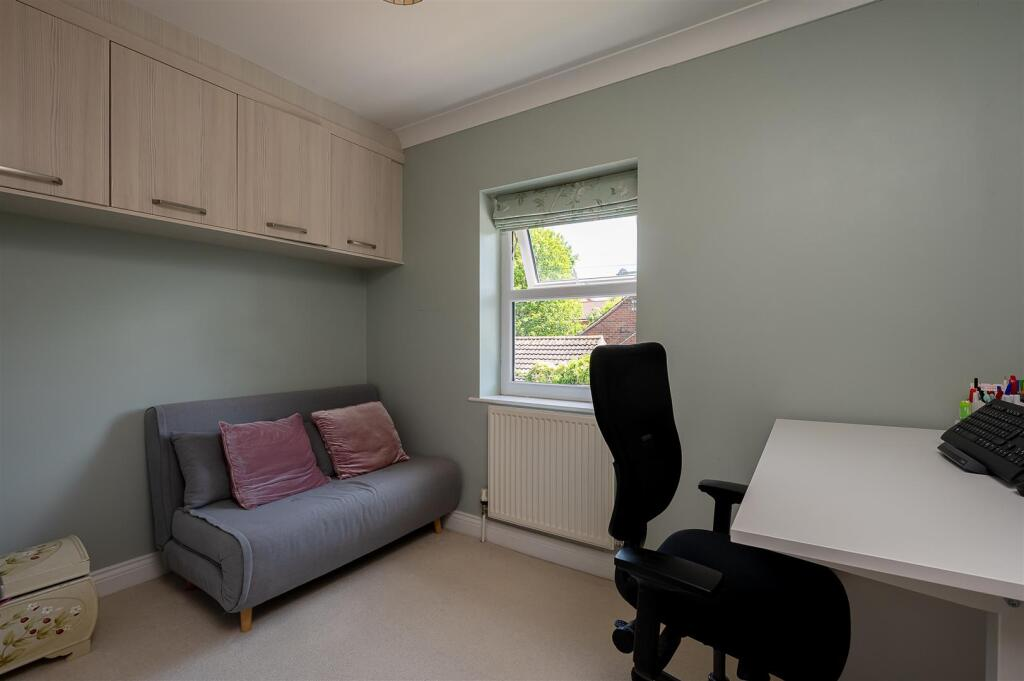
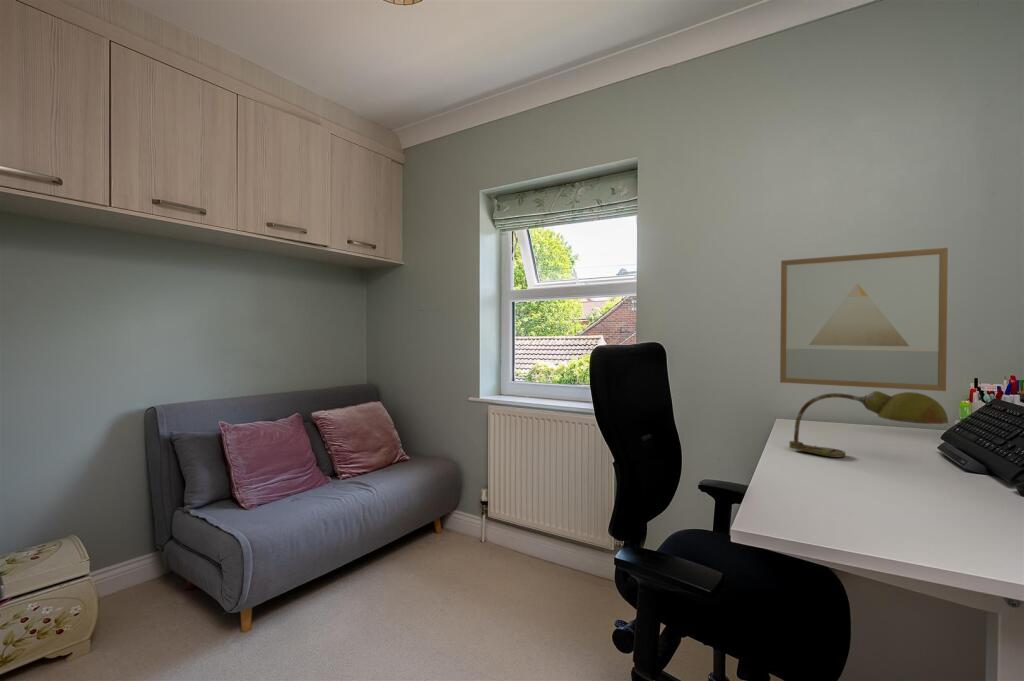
+ desk lamp (868, 409)
+ wall art (856, 320)
